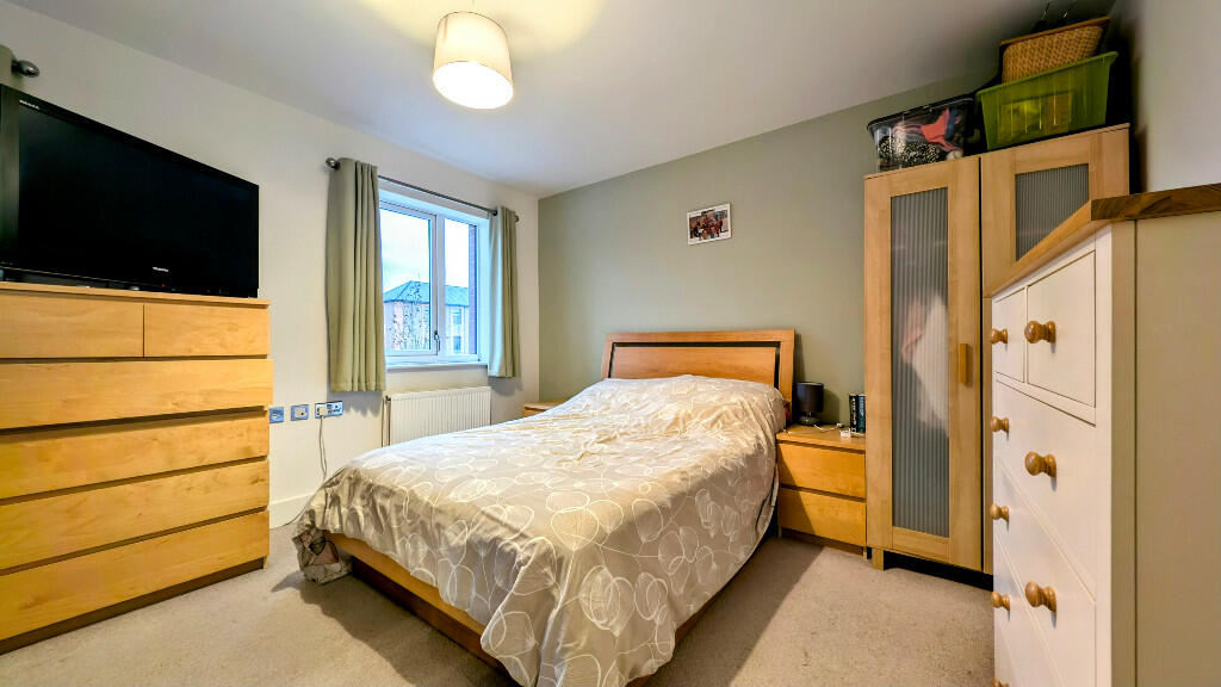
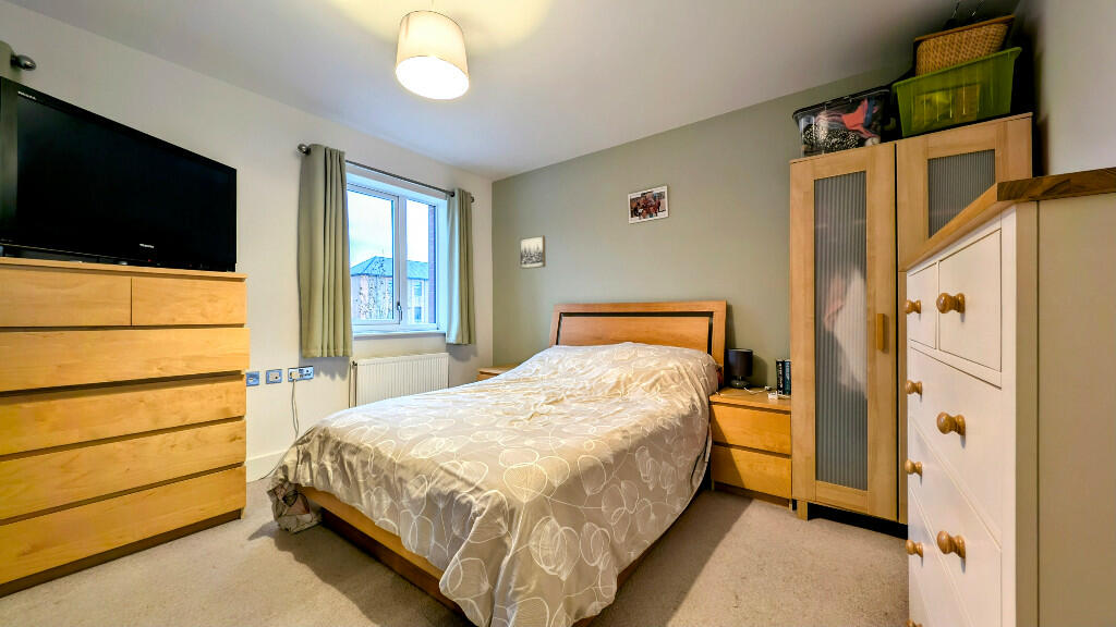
+ wall art (532, 253)
